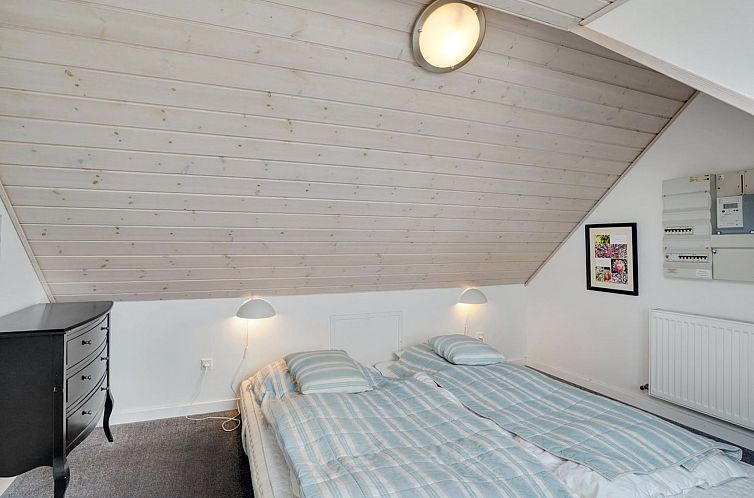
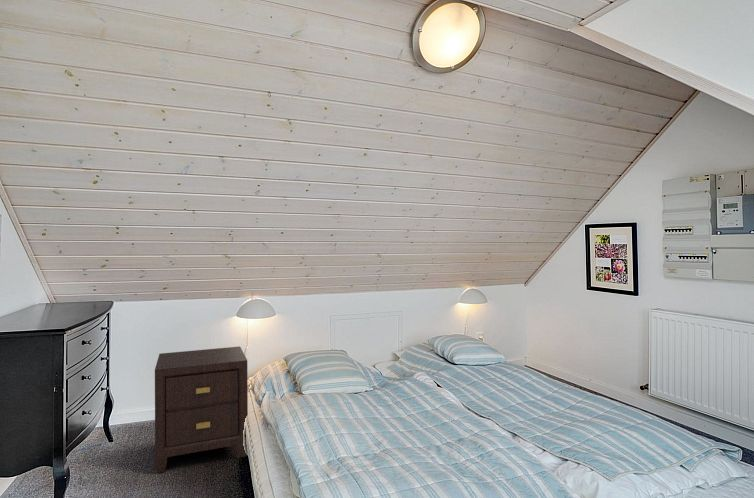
+ nightstand (202, 403)
